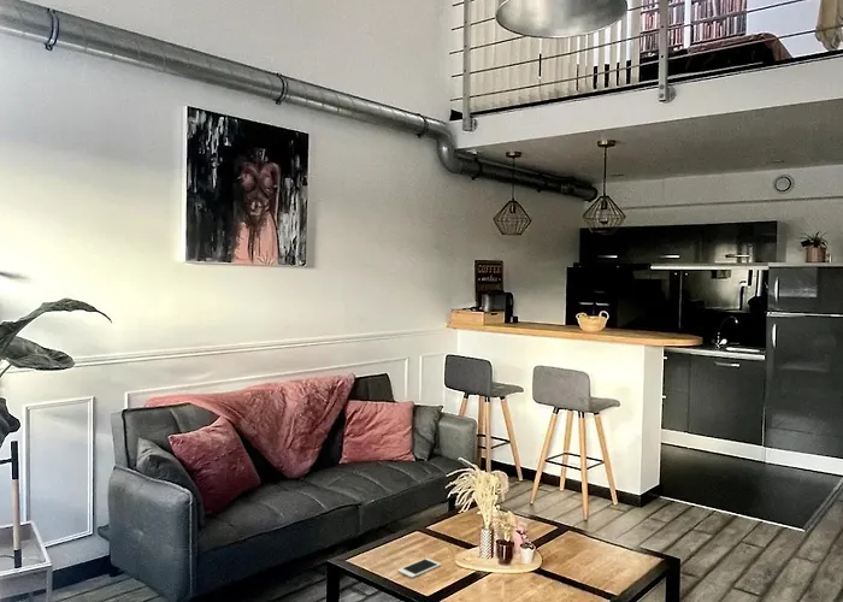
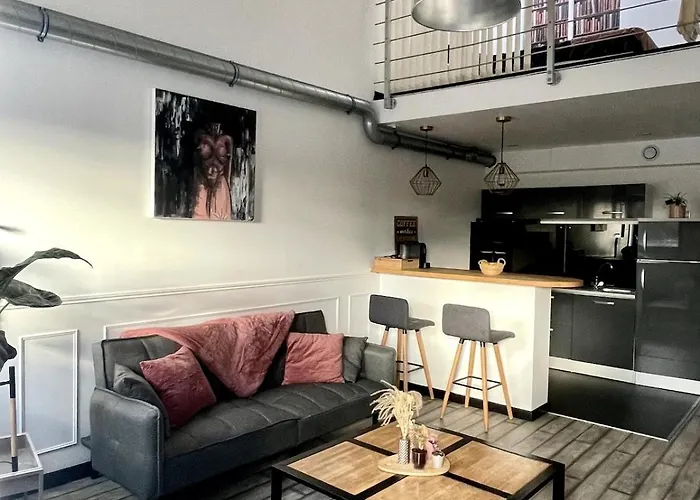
- cell phone (419, 567)
